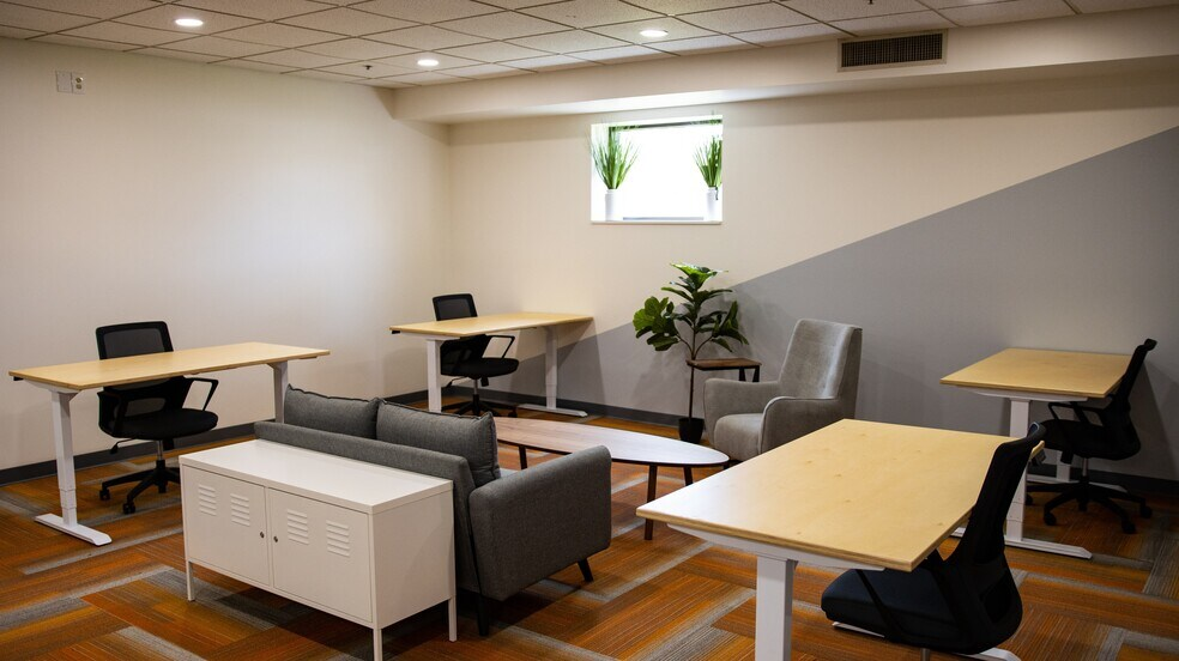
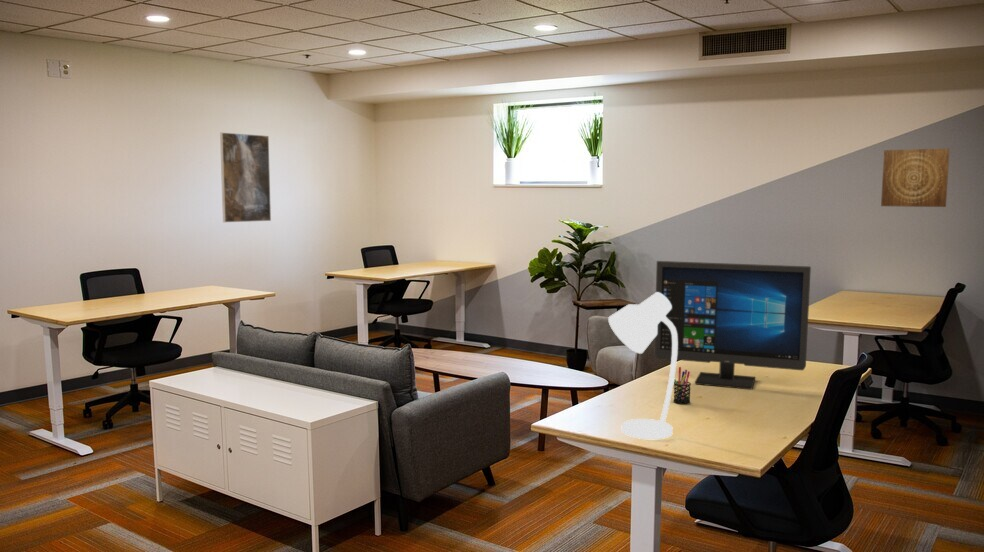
+ pen holder (680, 385)
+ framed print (246, 178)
+ wall art (914, 178)
+ desk lamp (640, 353)
+ computer monitor (728, 323)
